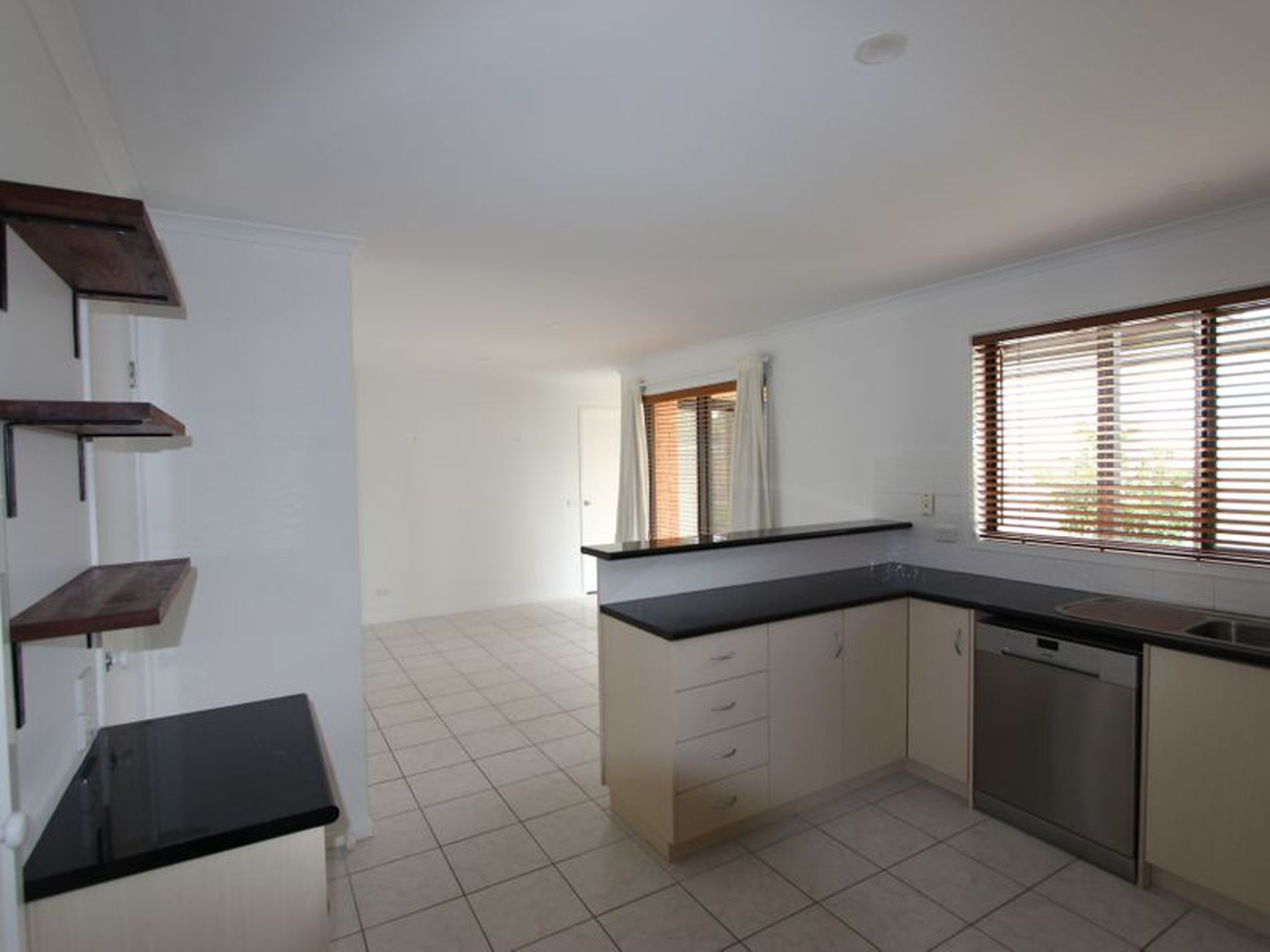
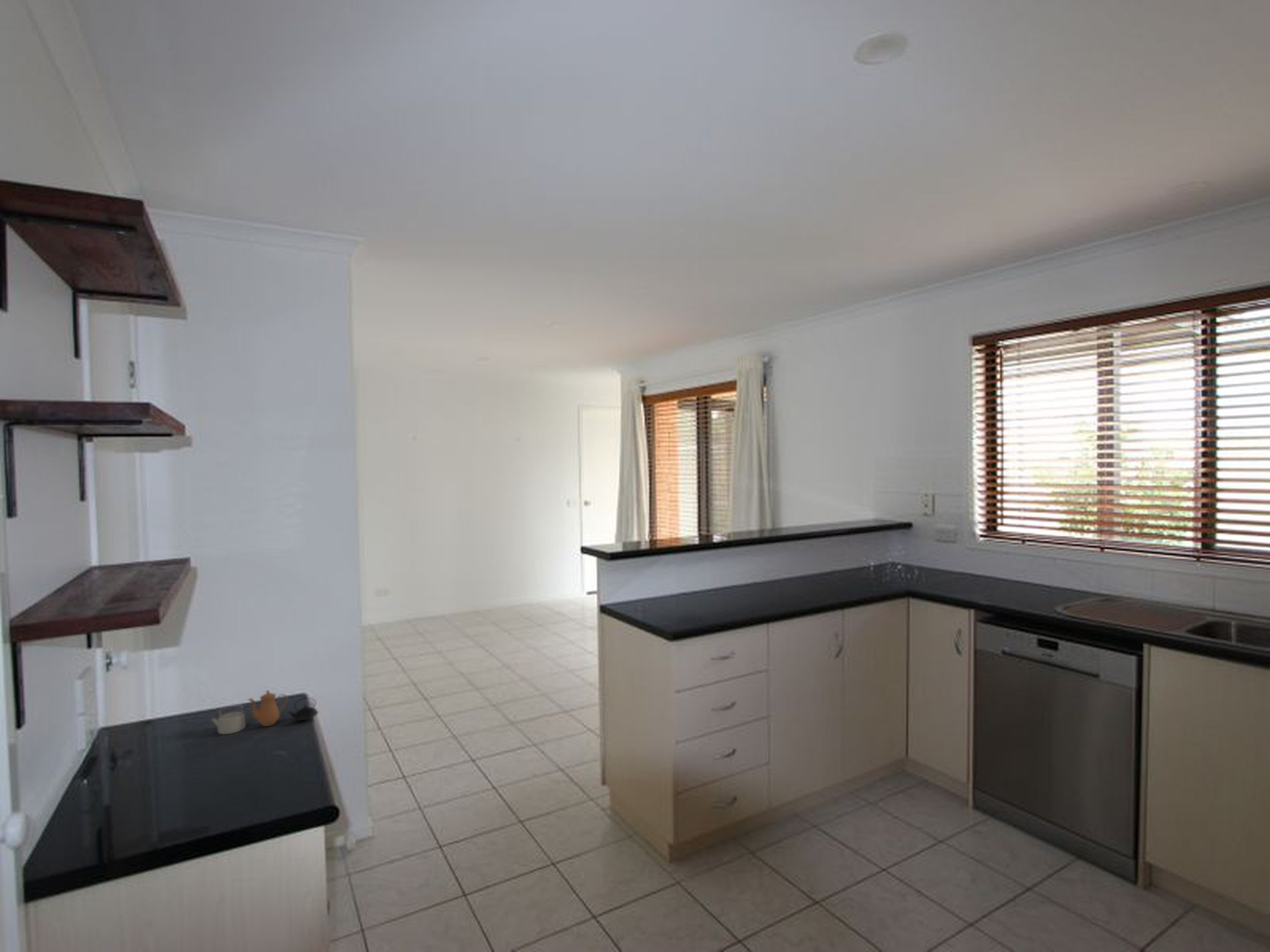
+ teapot (265, 707)
